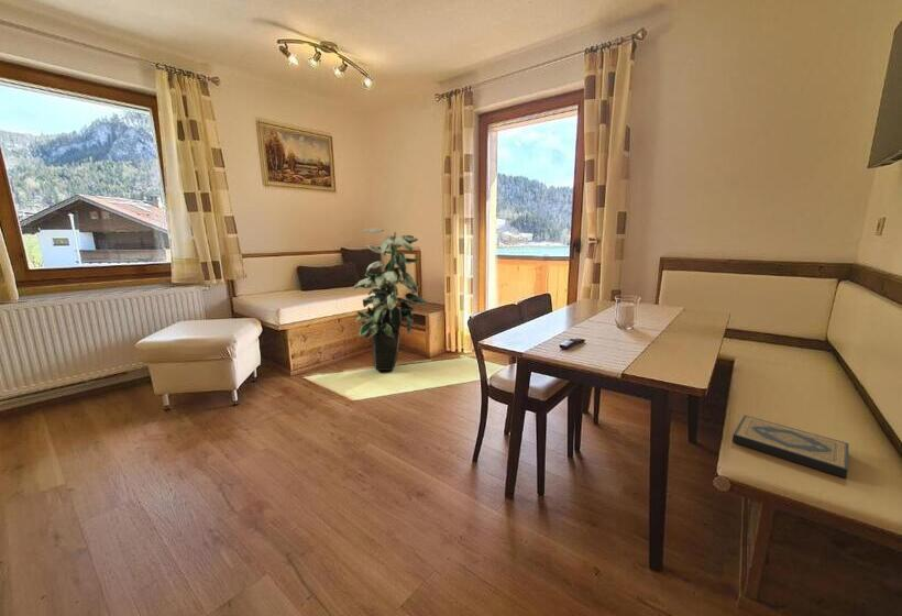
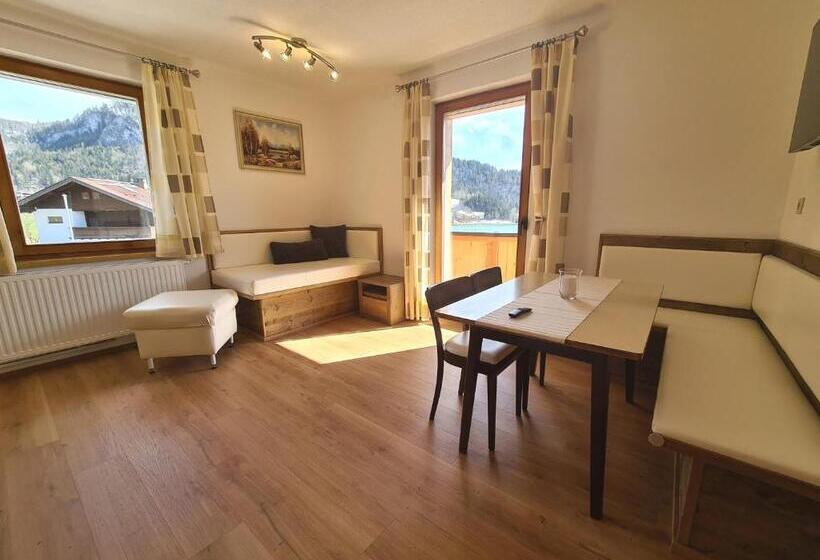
- indoor plant (386, 299)
- hardback book (788, 442)
